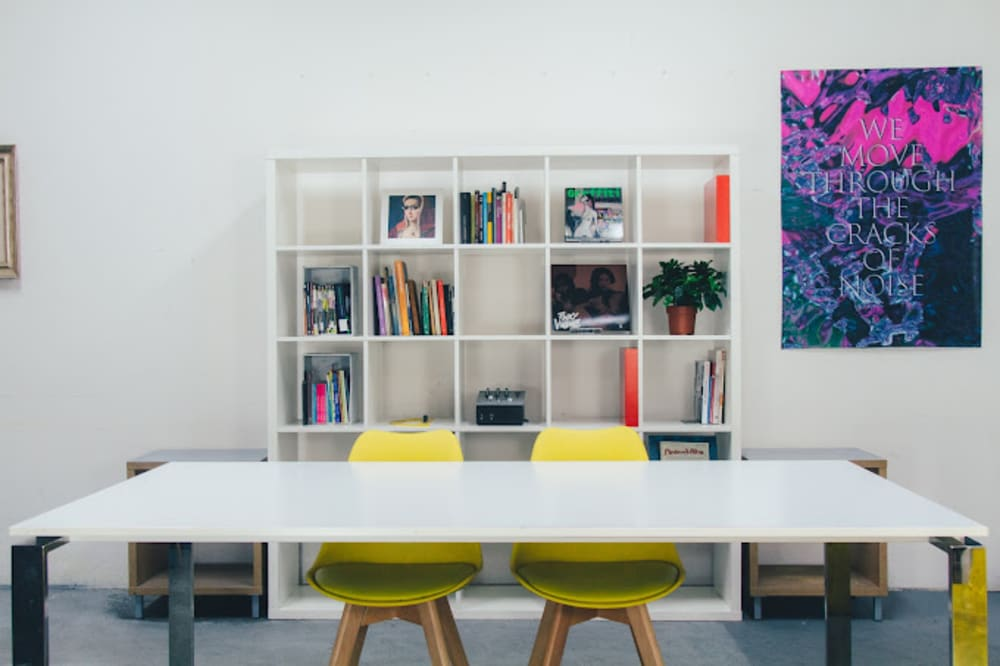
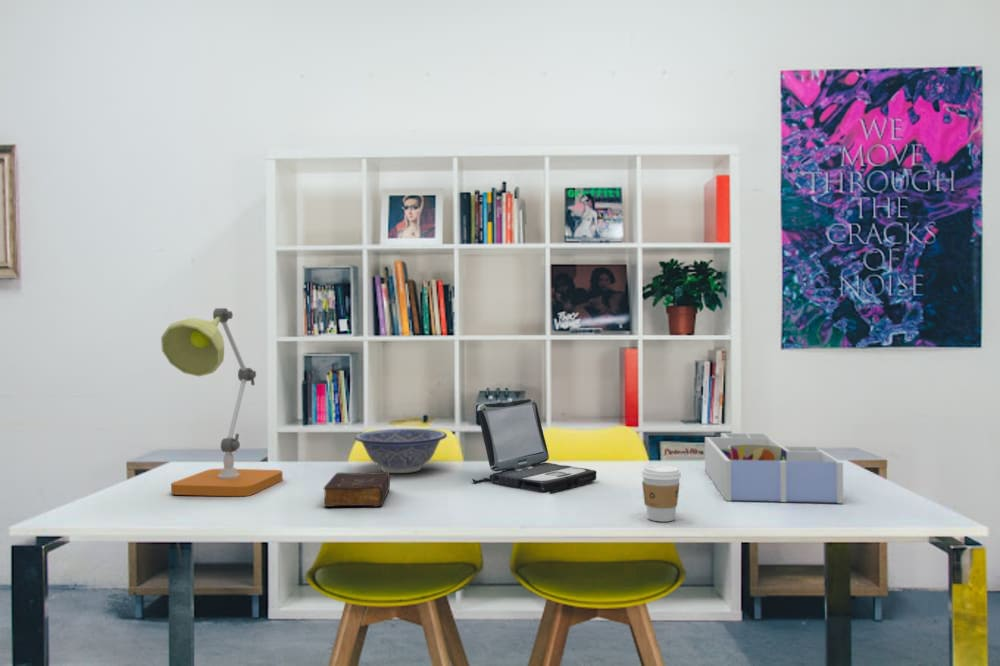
+ desk lamp (236, 402)
+ coffee cup (661, 492)
+ desk organizer (763, 463)
+ decorative bowl (401, 452)
+ book (358, 488)
+ laptop (534, 442)
